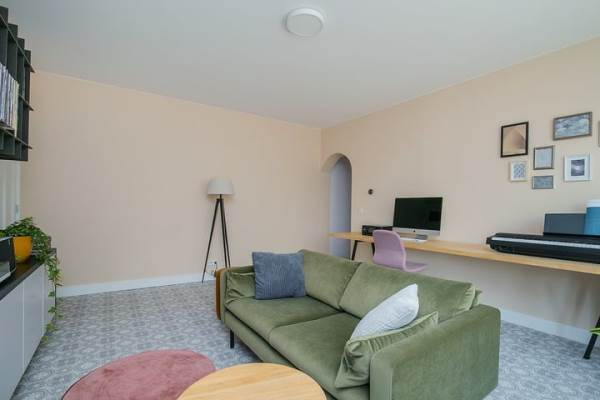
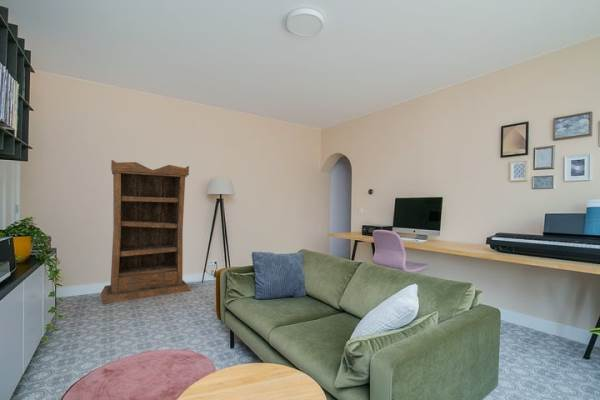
+ bookshelf (148, 228)
